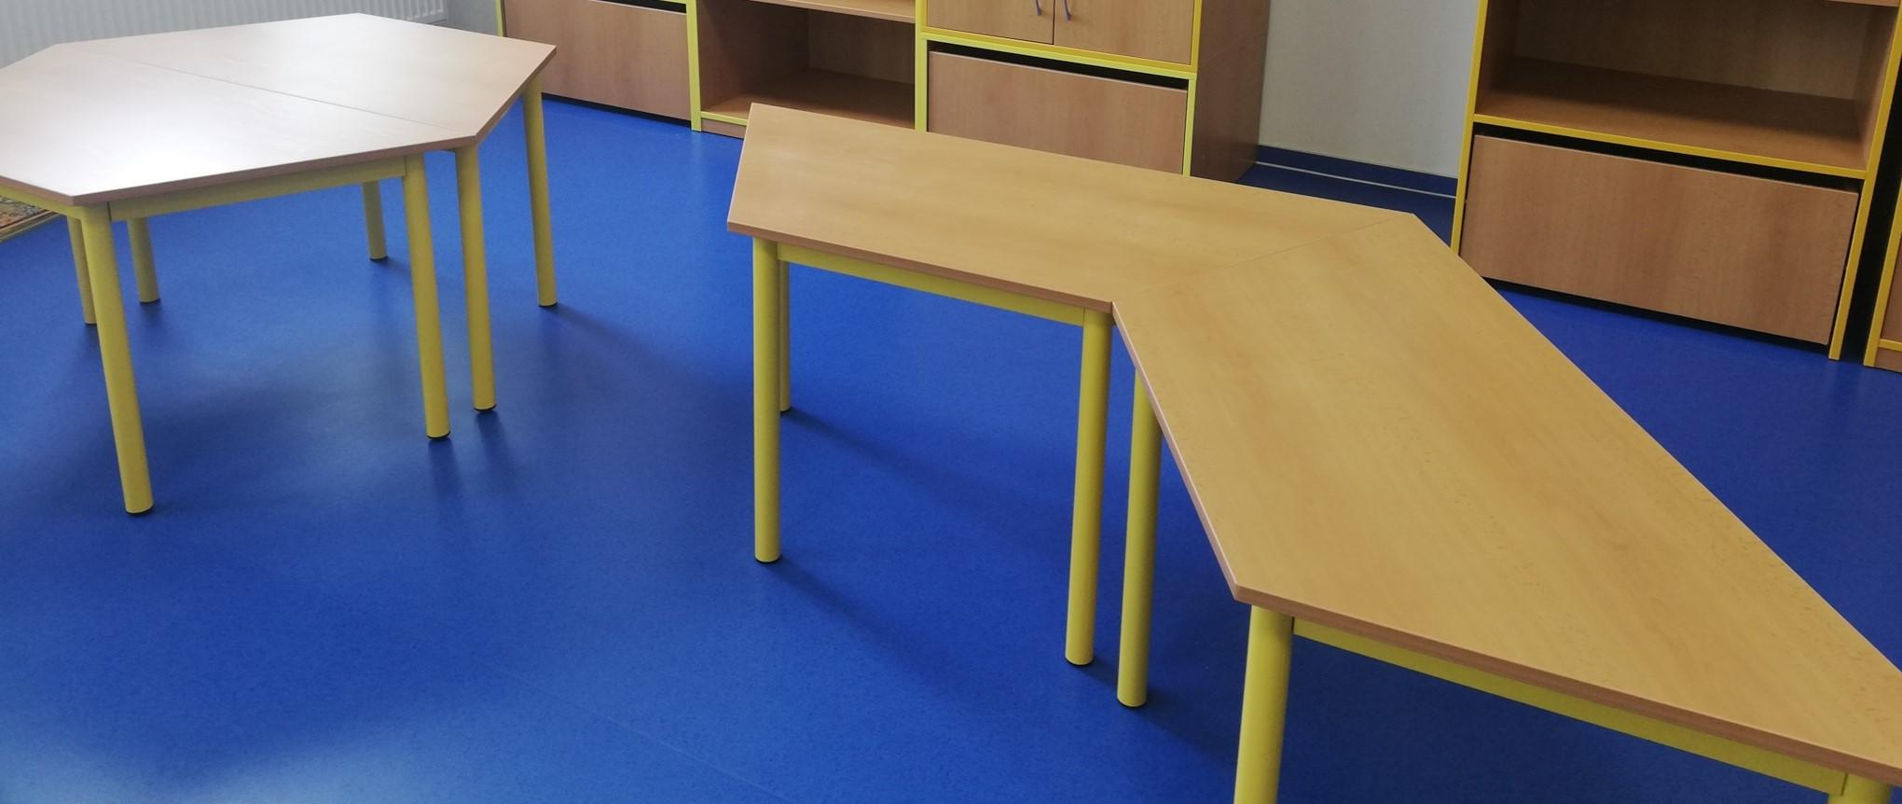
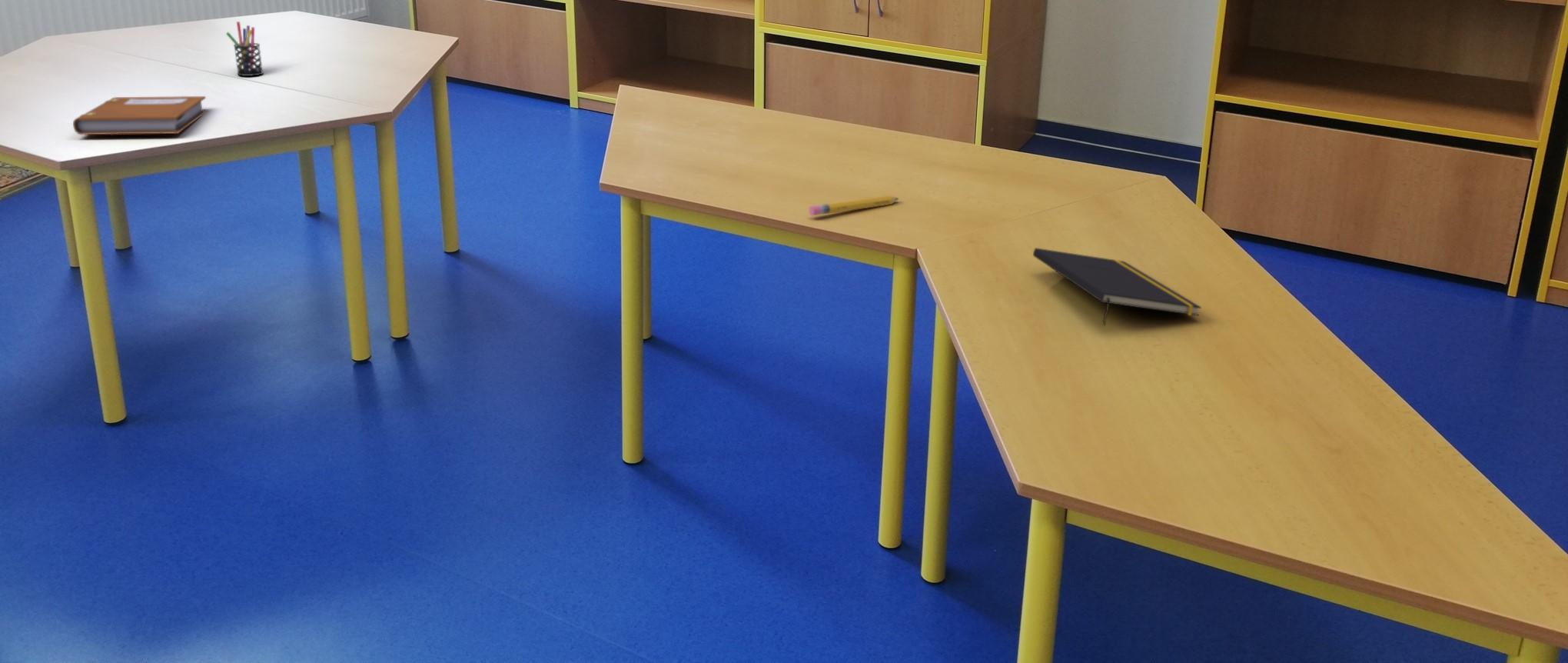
+ notebook (143, 114)
+ pen holder (244, 48)
+ pencil (855, 205)
+ notepad (1113, 280)
